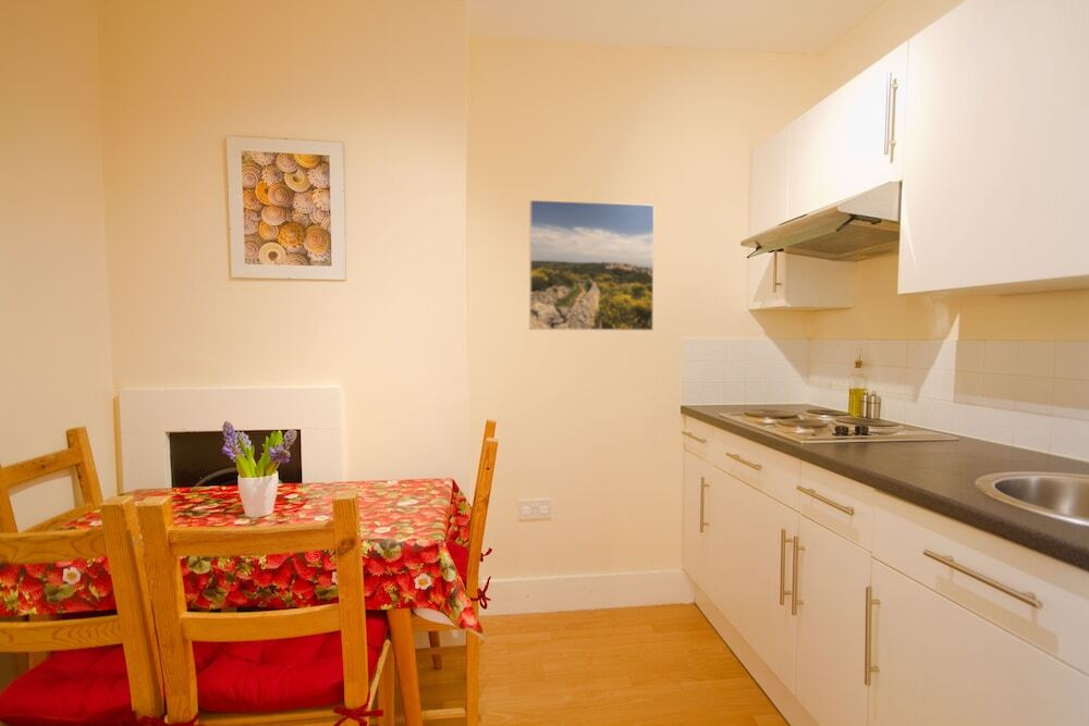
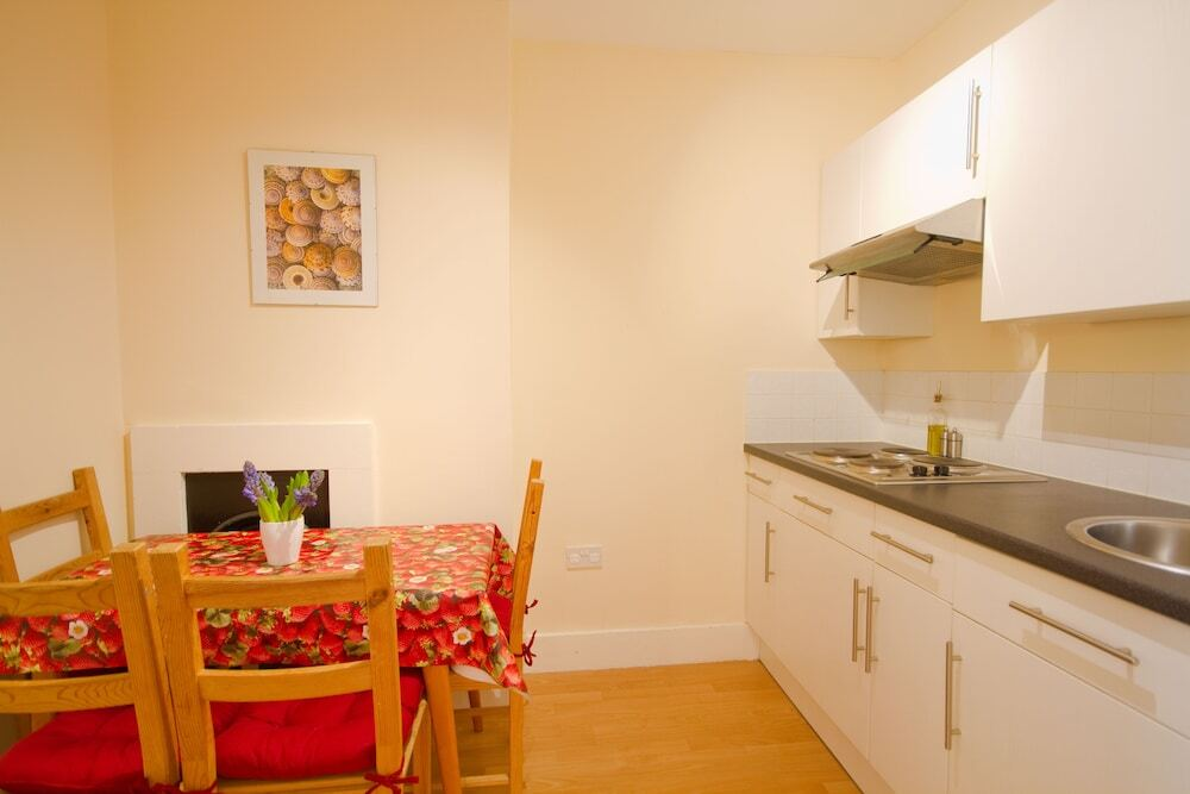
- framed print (591, 267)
